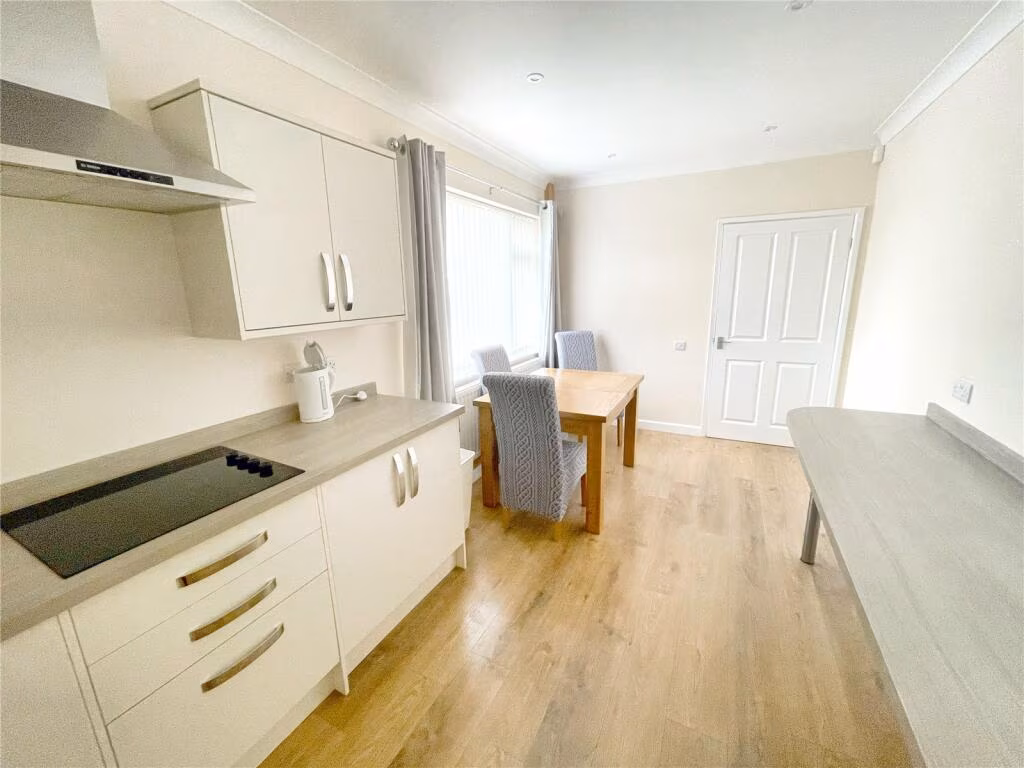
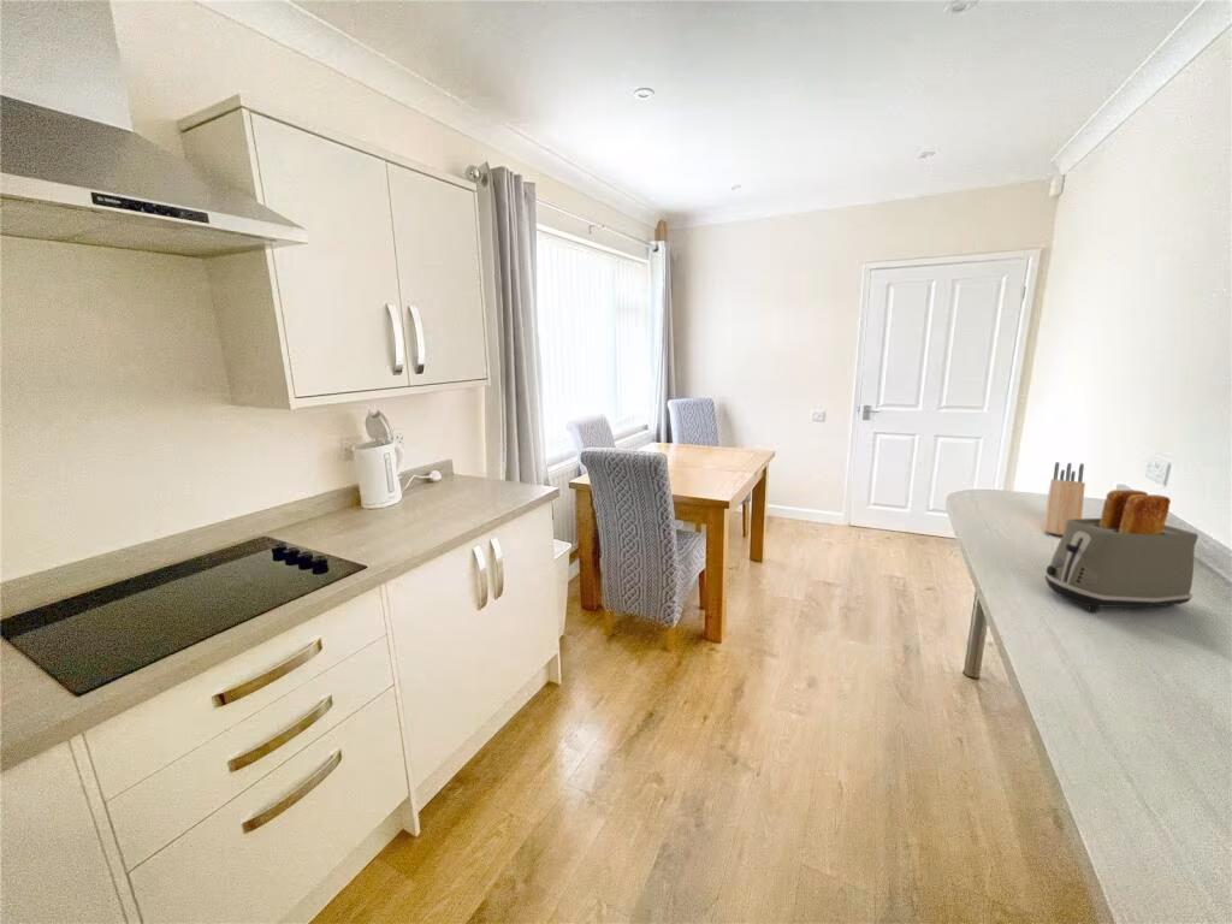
+ toaster (1123, 547)
+ knife block (1065, 497)
